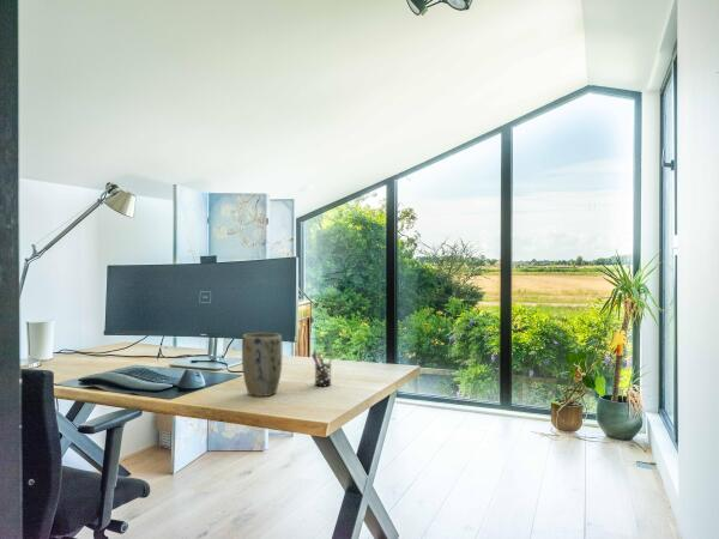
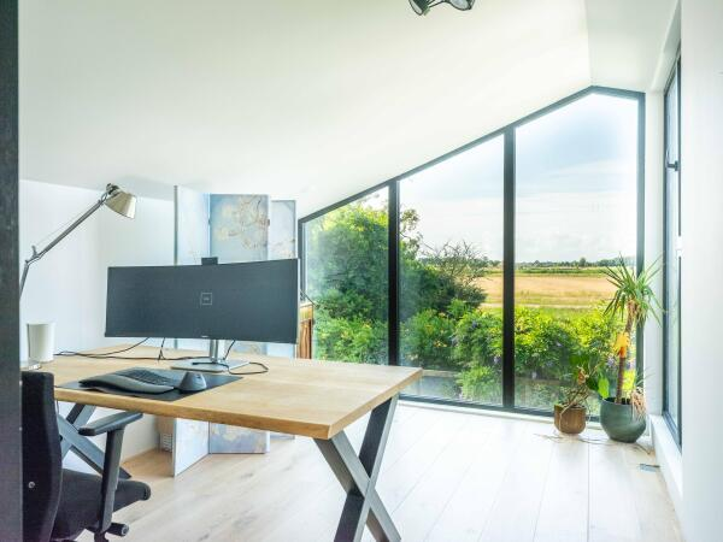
- plant pot (261, 363)
- pen holder (321, 368)
